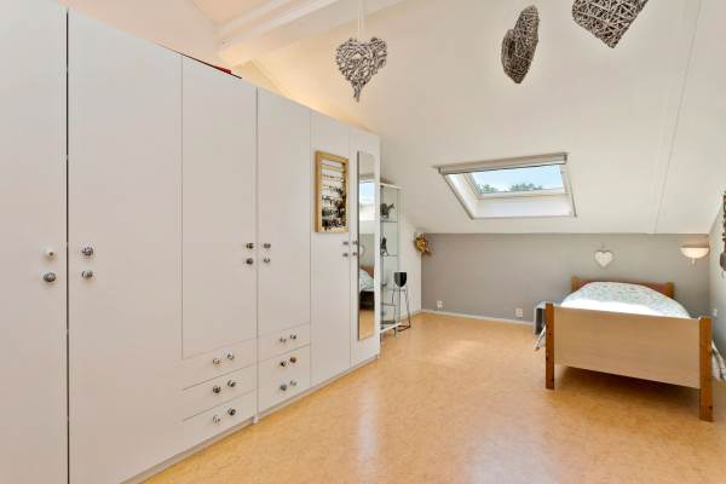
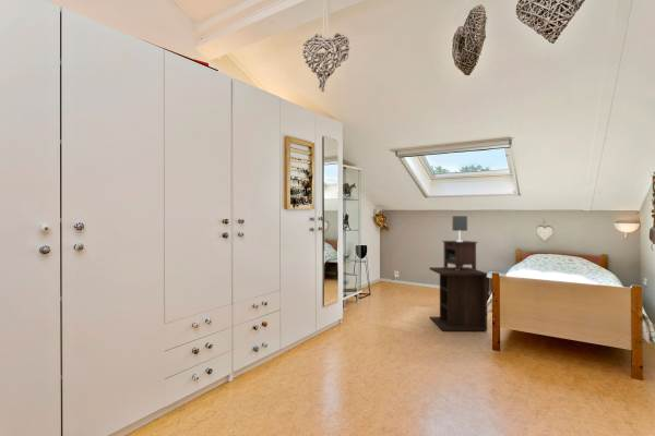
+ table lamp (458, 242)
+ nightstand (456, 296)
